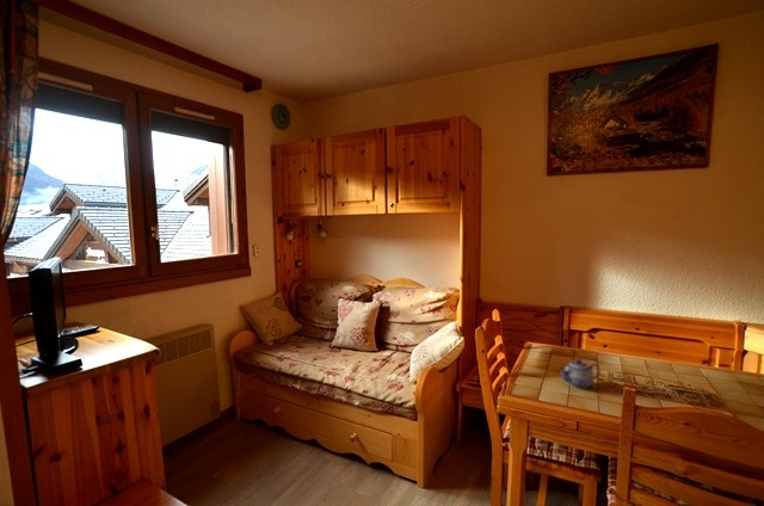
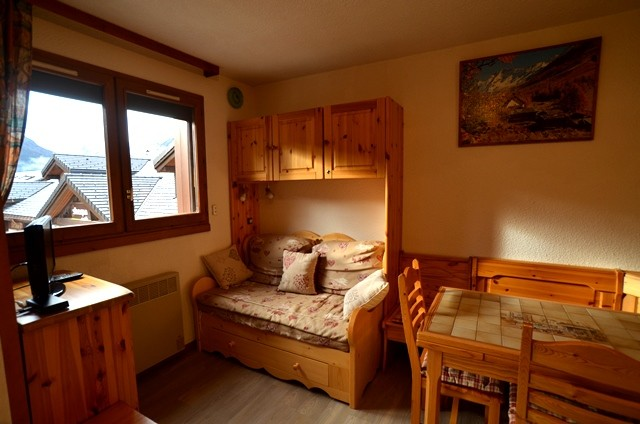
- teapot (578, 371)
